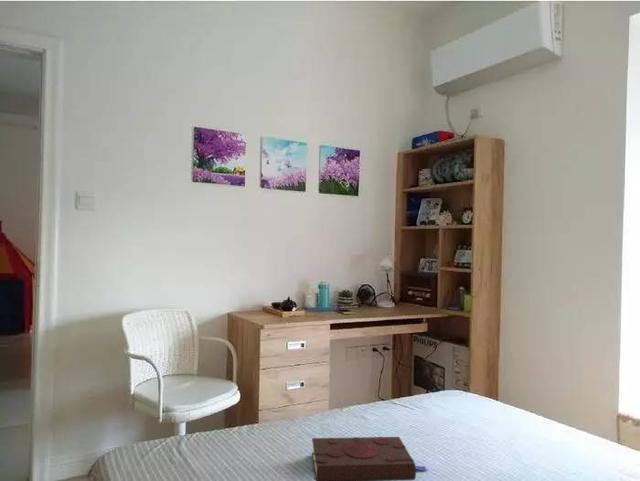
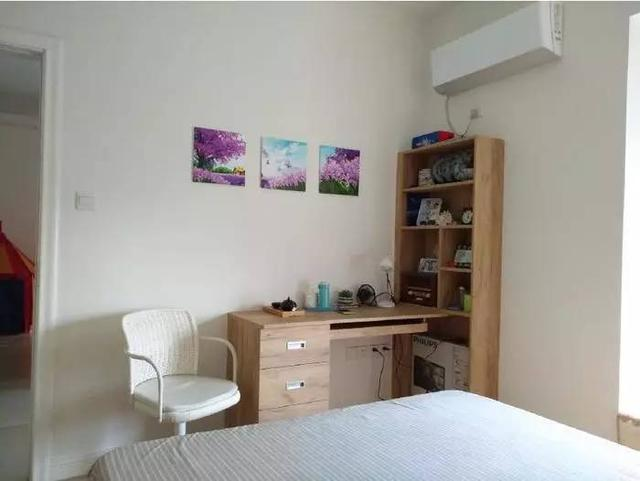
- book (369, 458)
